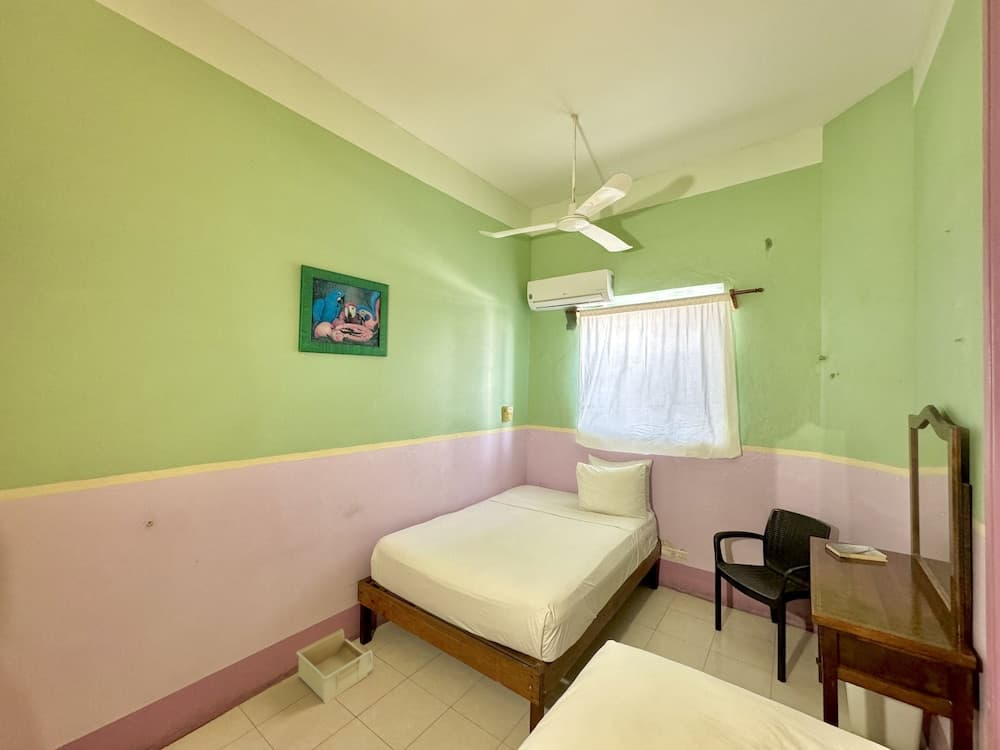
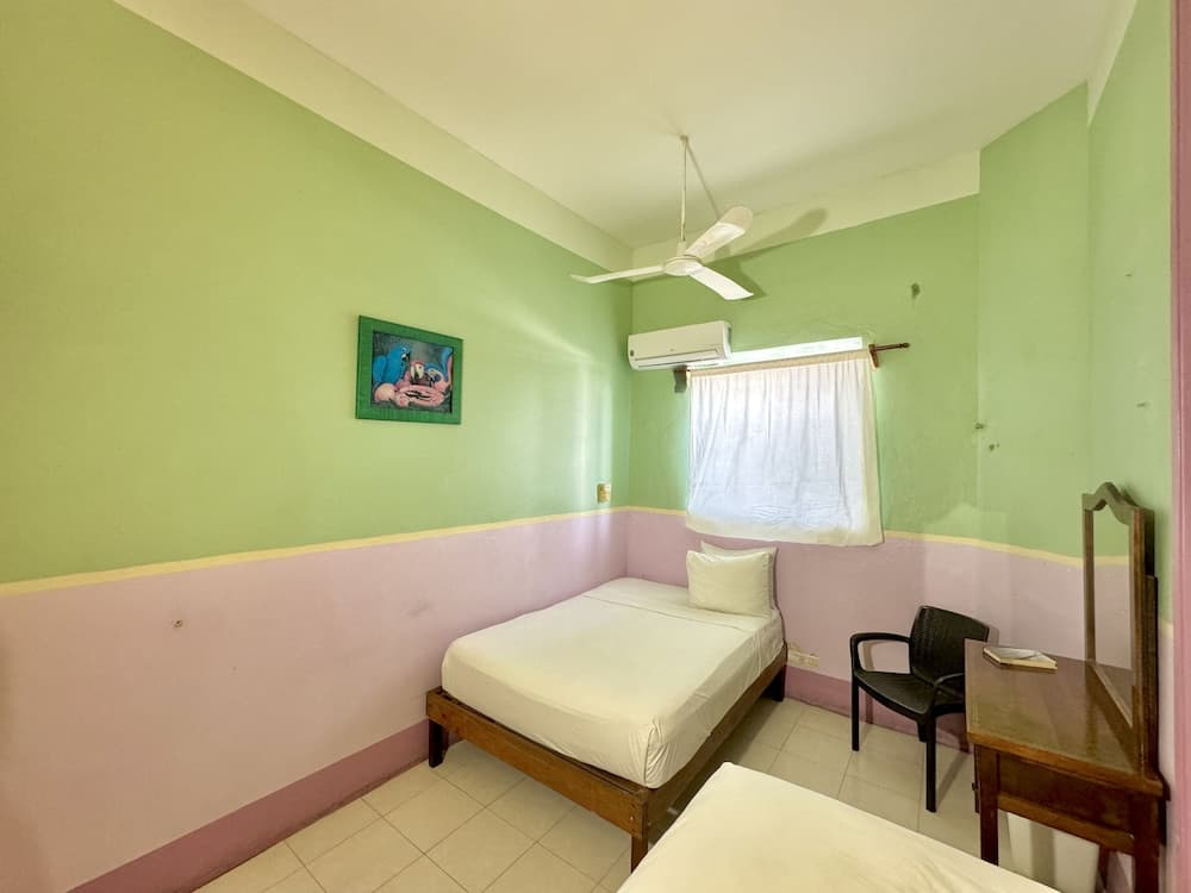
- storage bin (335, 662)
